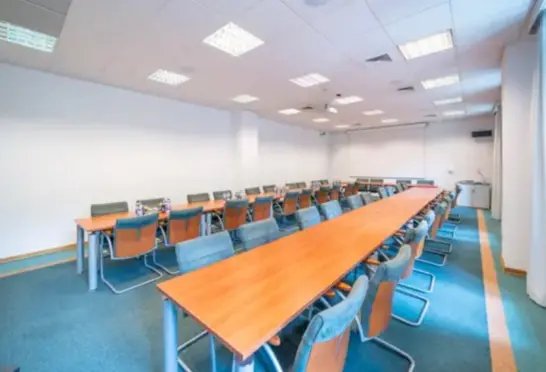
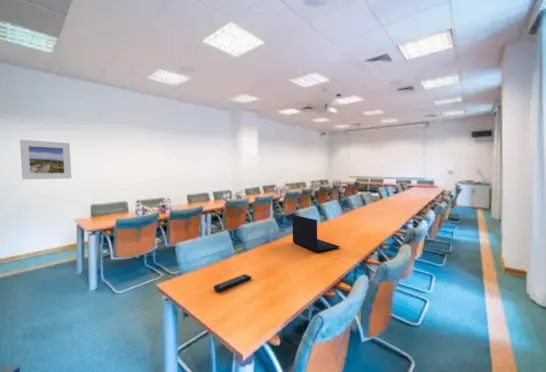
+ laptop (315, 230)
+ remote control (233, 282)
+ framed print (47, 160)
